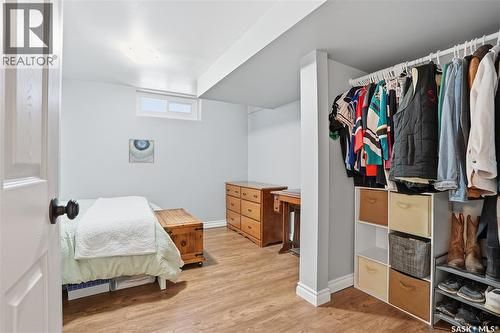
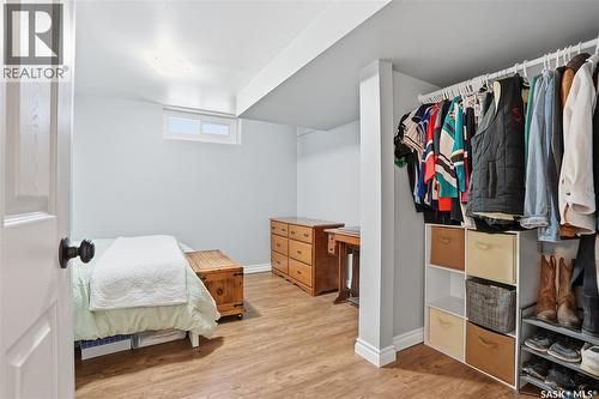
- wall art (141, 151)
